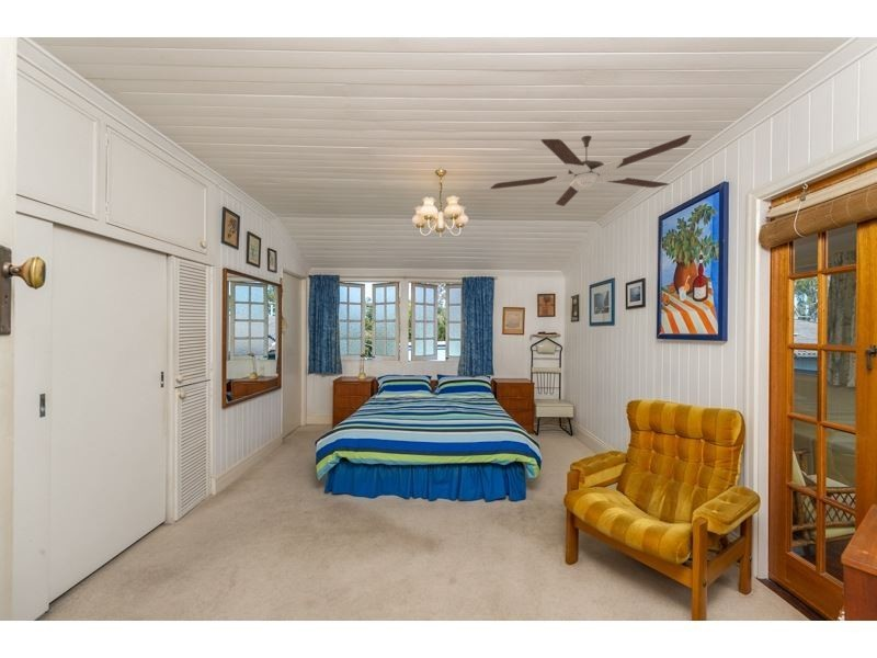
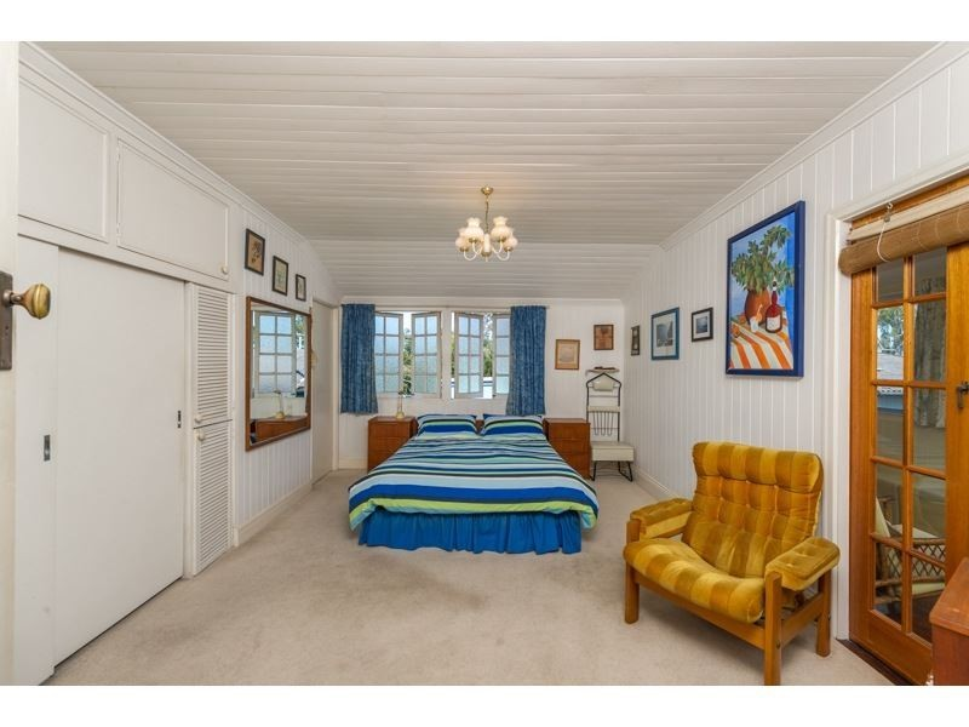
- ceiling fan (578, 163)
